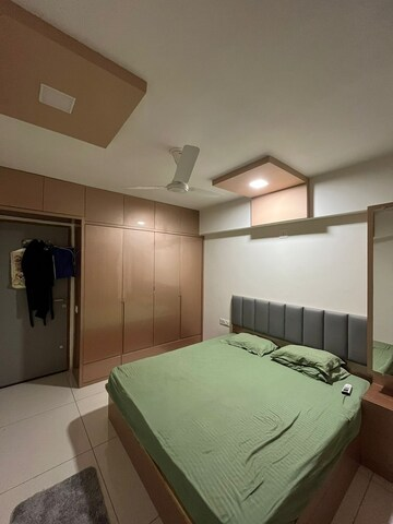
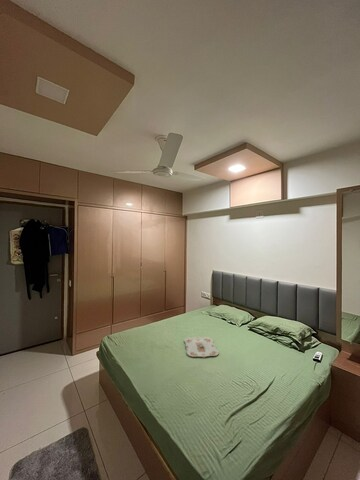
+ serving tray (200, 346)
